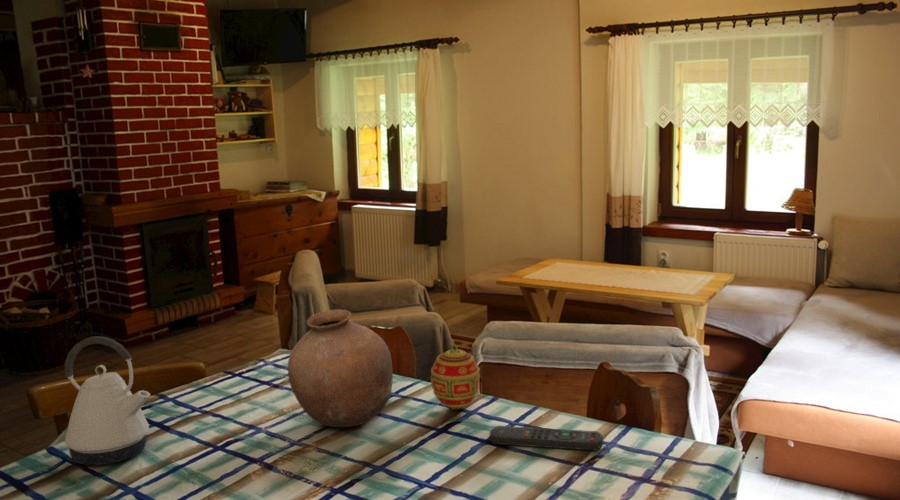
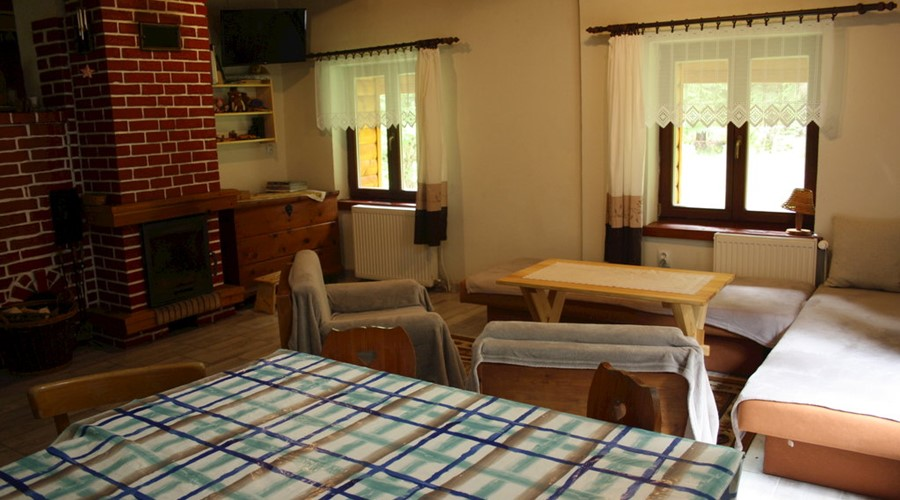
- pottery (340, 367)
- kettle (106, 395)
- remote control (545, 437)
- decorative egg (455, 376)
